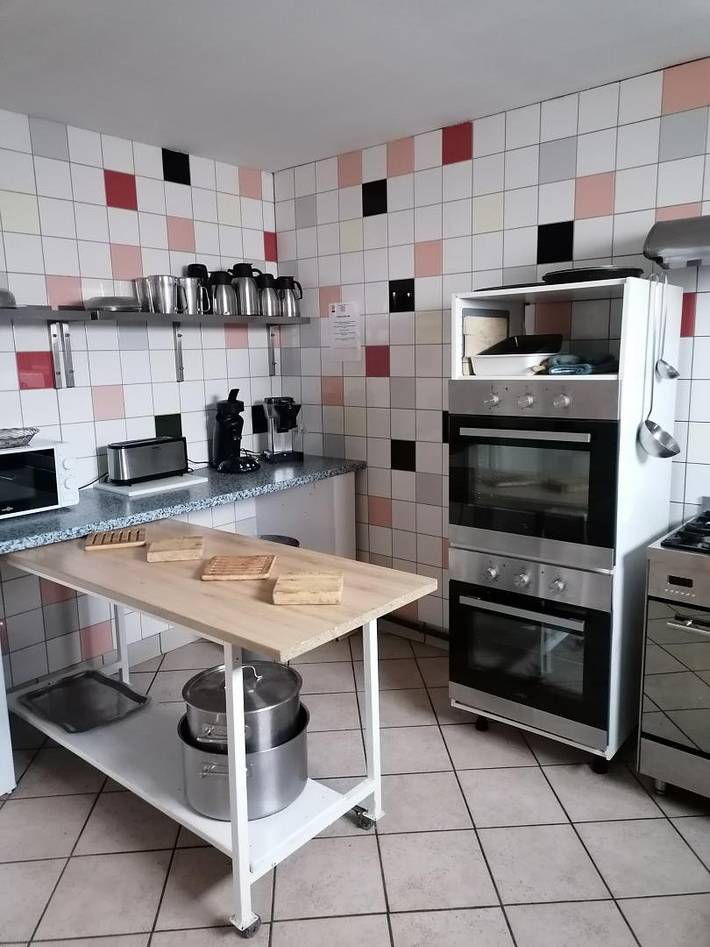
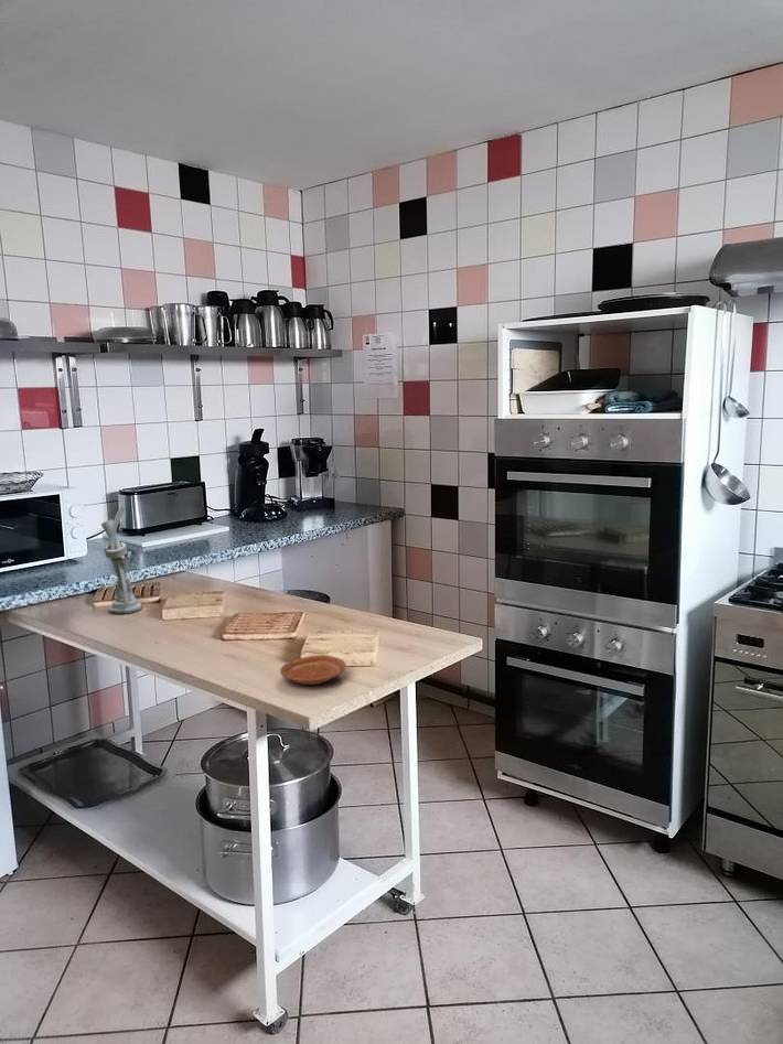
+ plate (313, 672)
+ utensil holder (120, 558)
